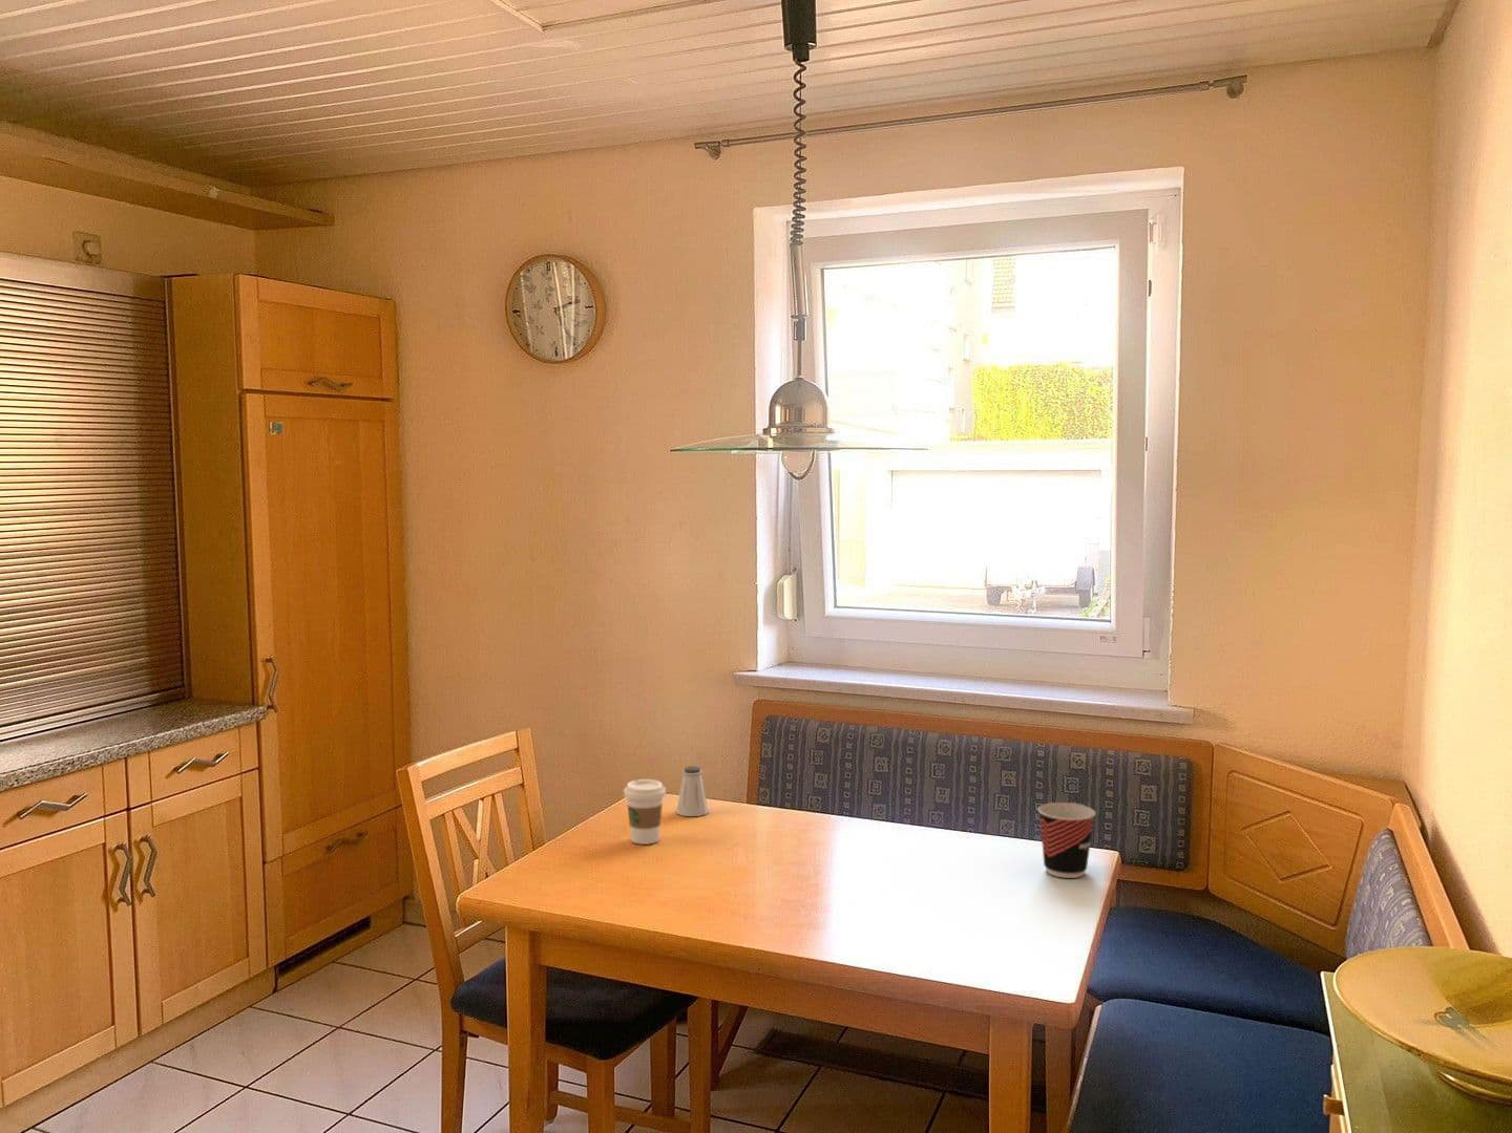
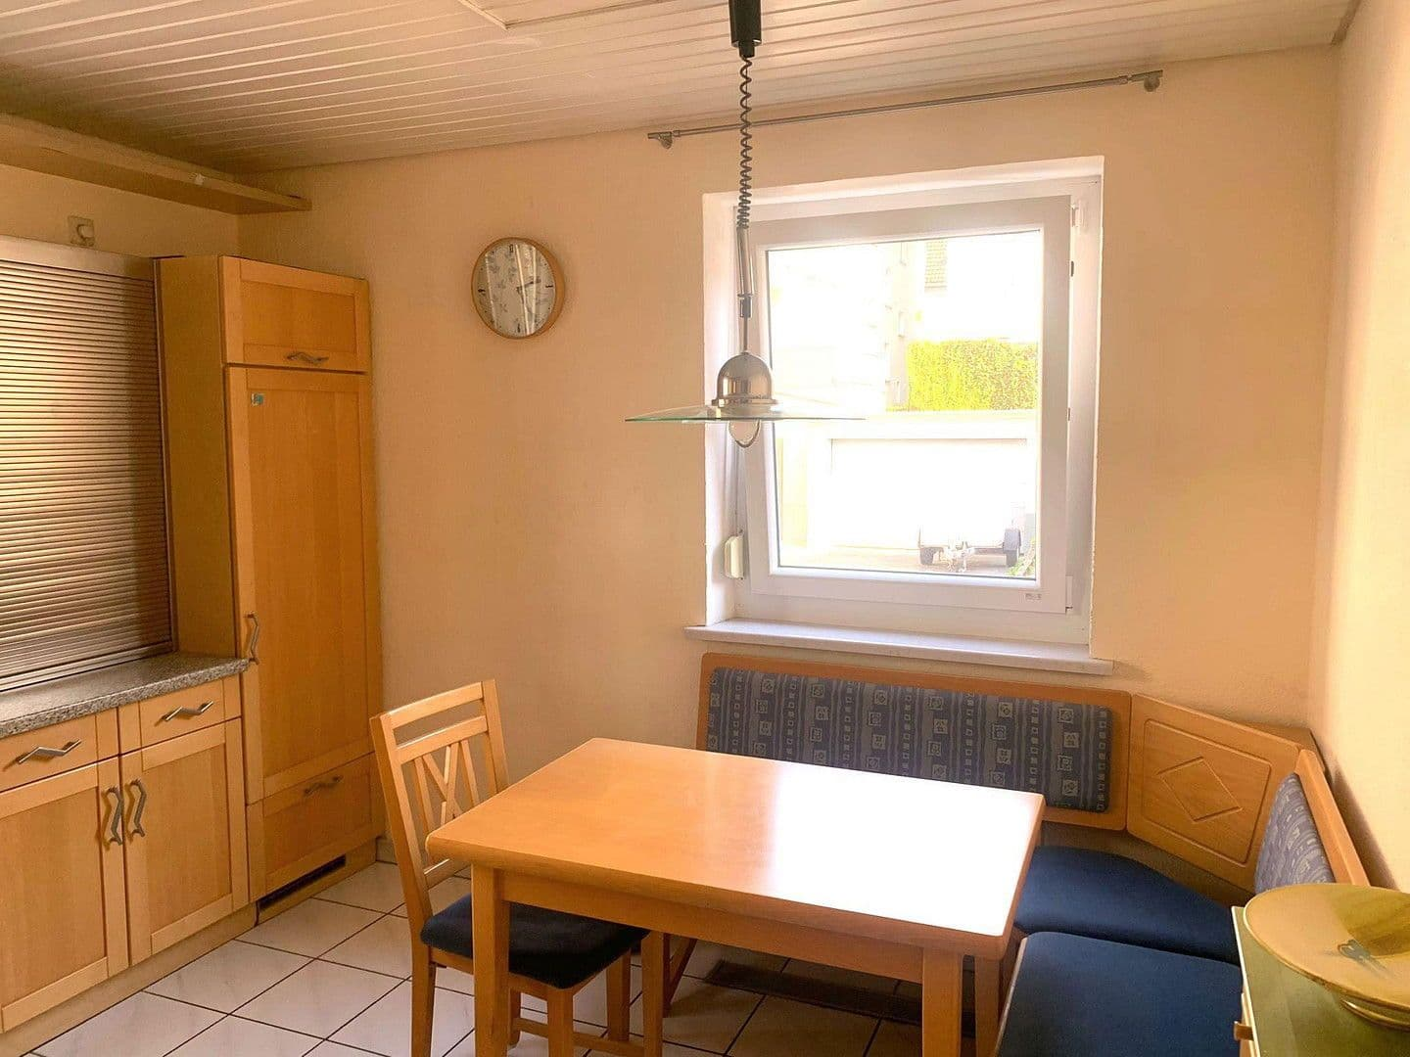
- coffee cup (645, 810)
- cup (1066, 840)
- saltshaker (692, 789)
